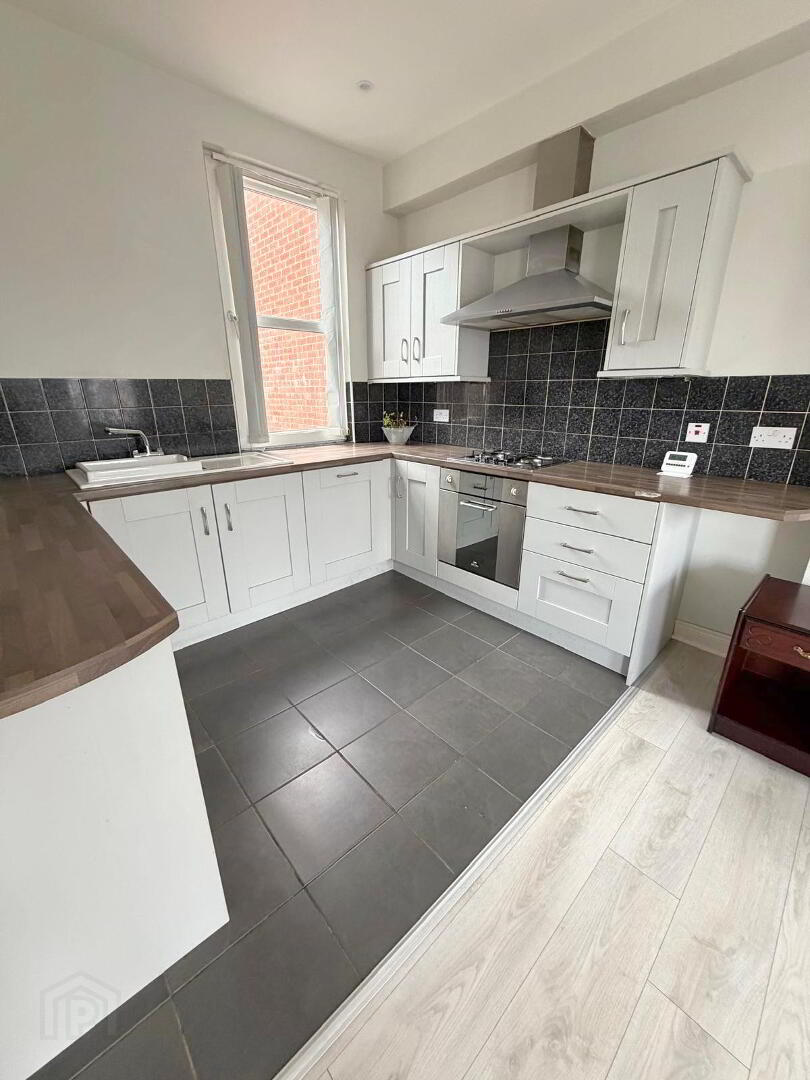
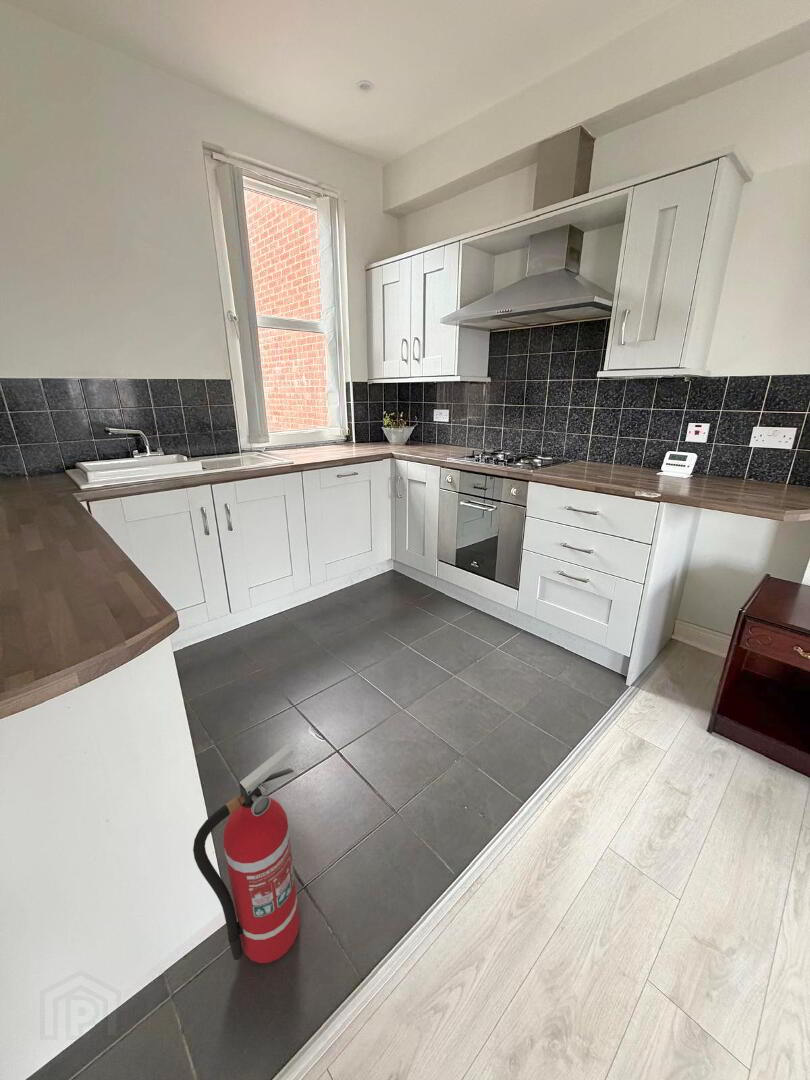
+ fire extinguisher (257, 862)
